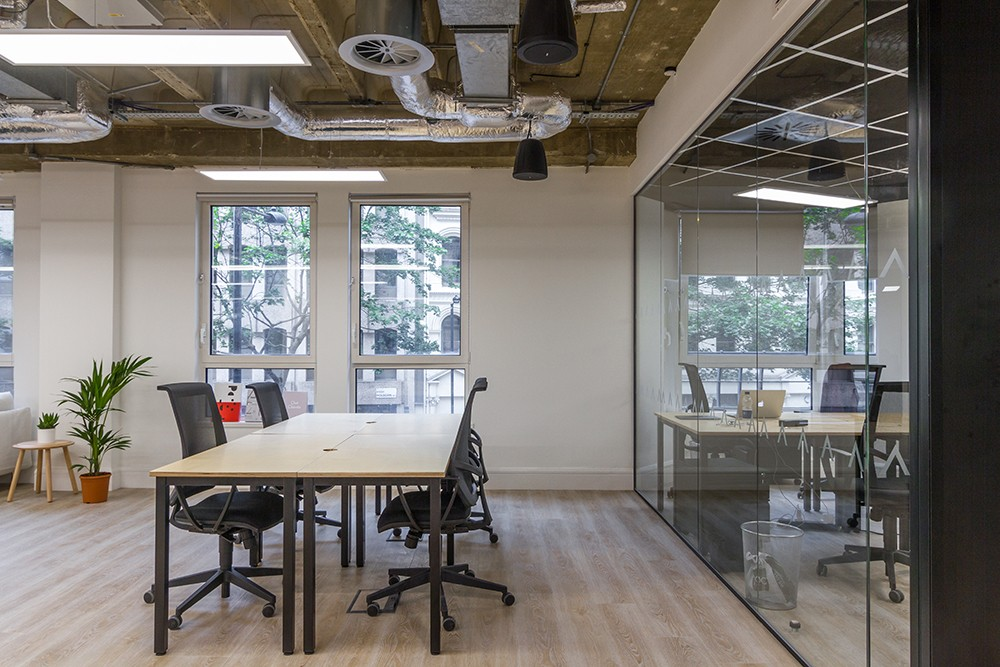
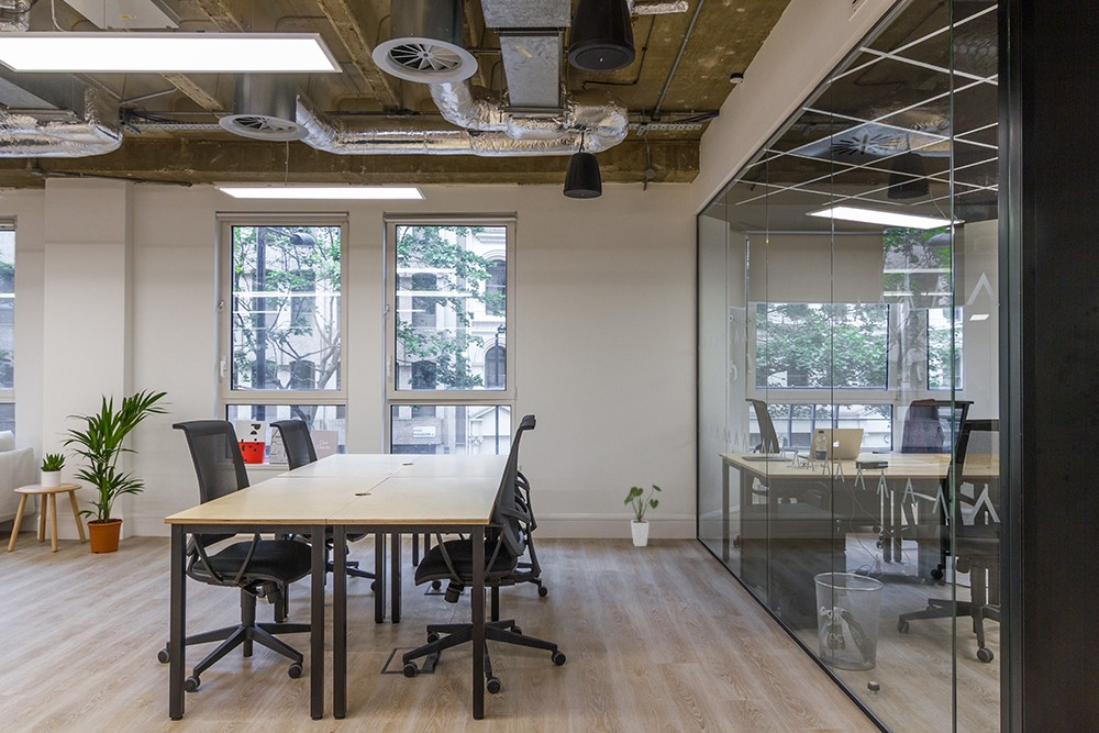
+ house plant (643, 514)
